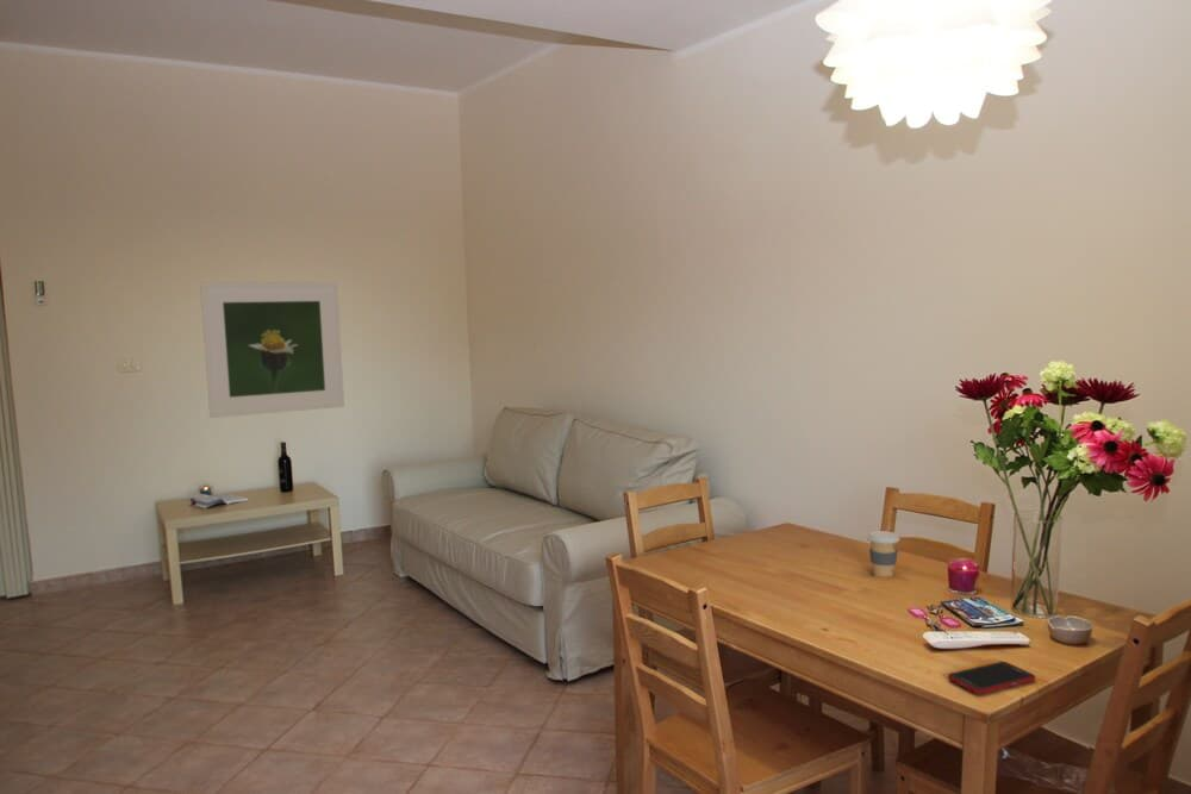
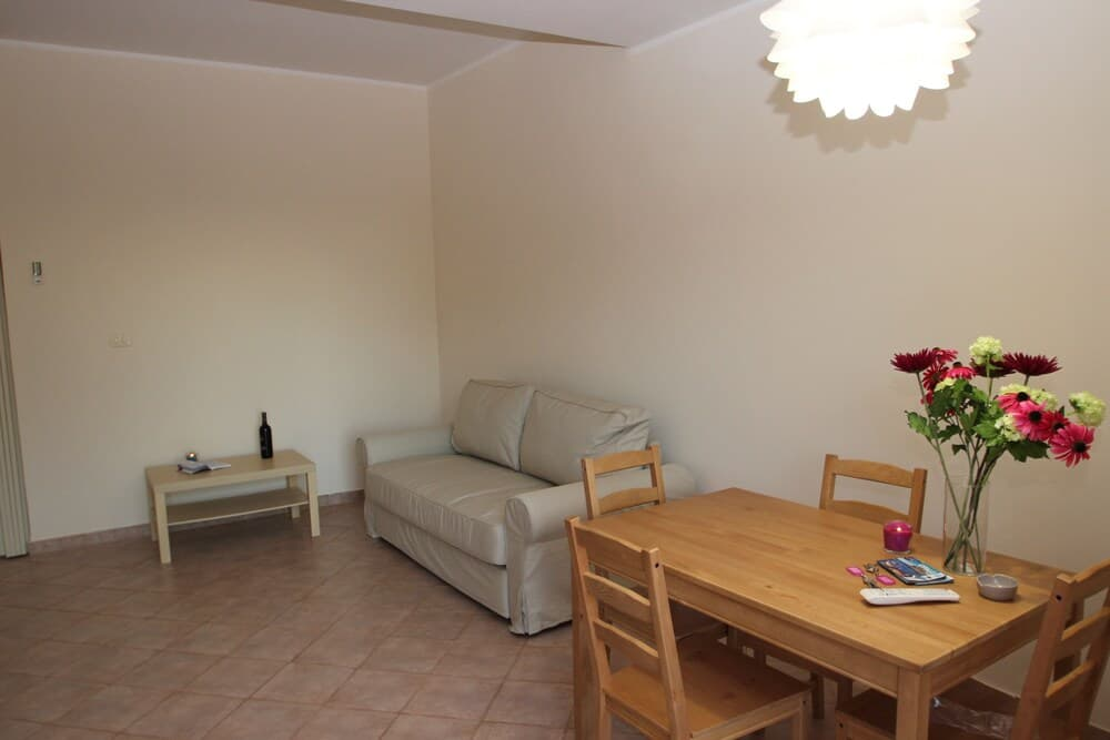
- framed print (275, 348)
- cell phone (991, 677)
- coffee cup (883, 554)
